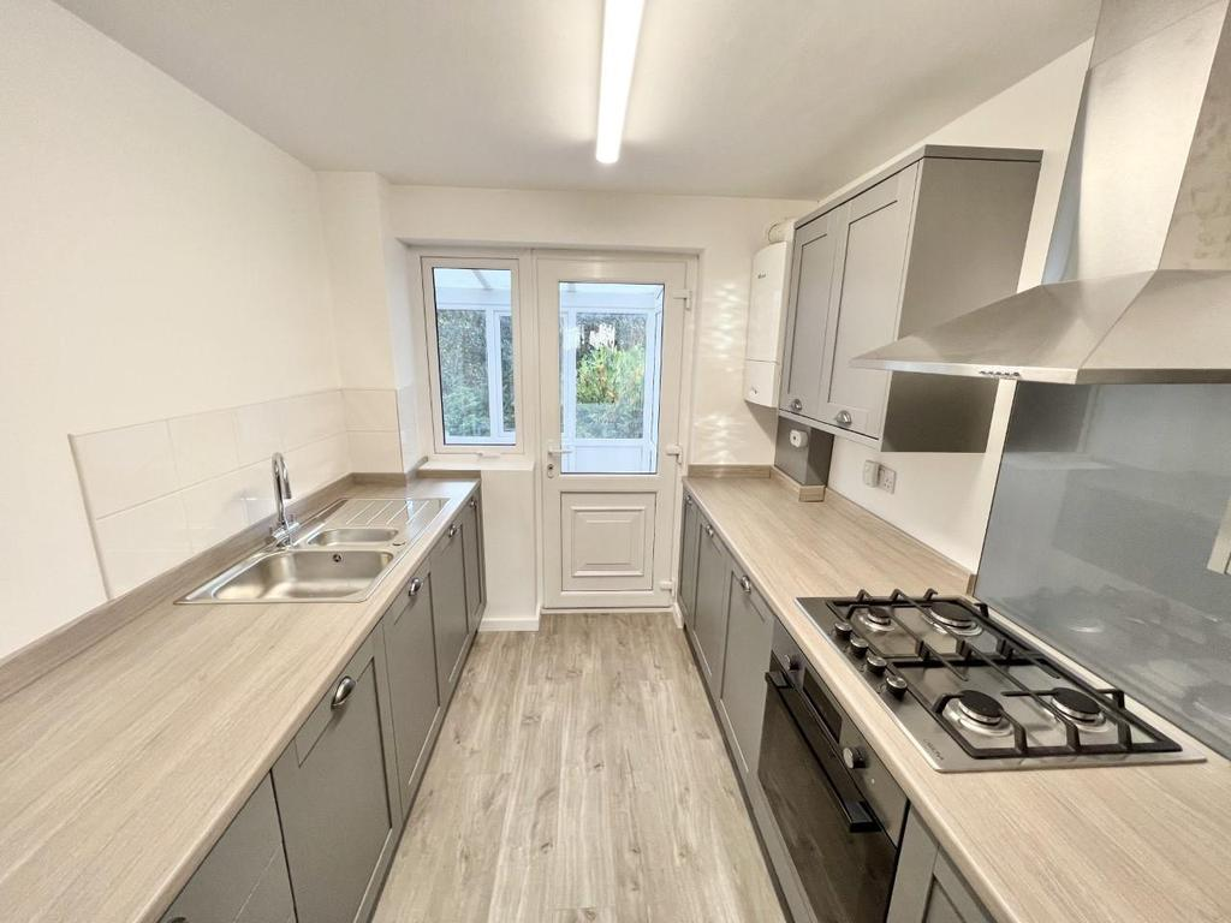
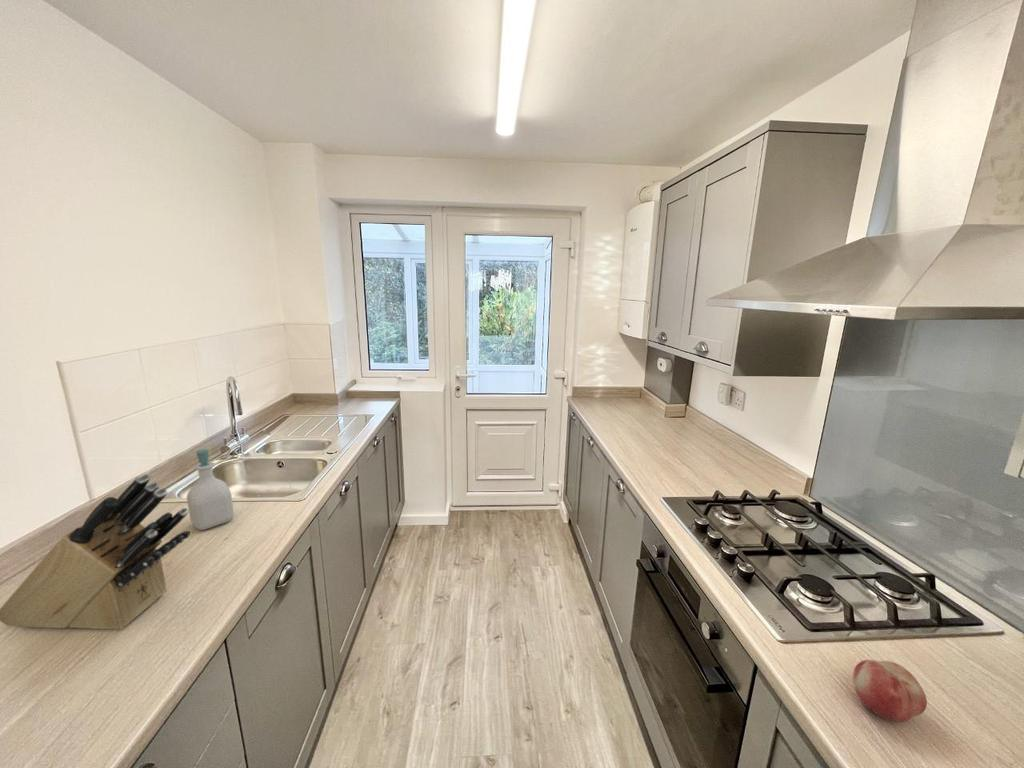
+ knife block (93, 547)
+ soap bottle (207, 486)
+ fruit (887, 689)
